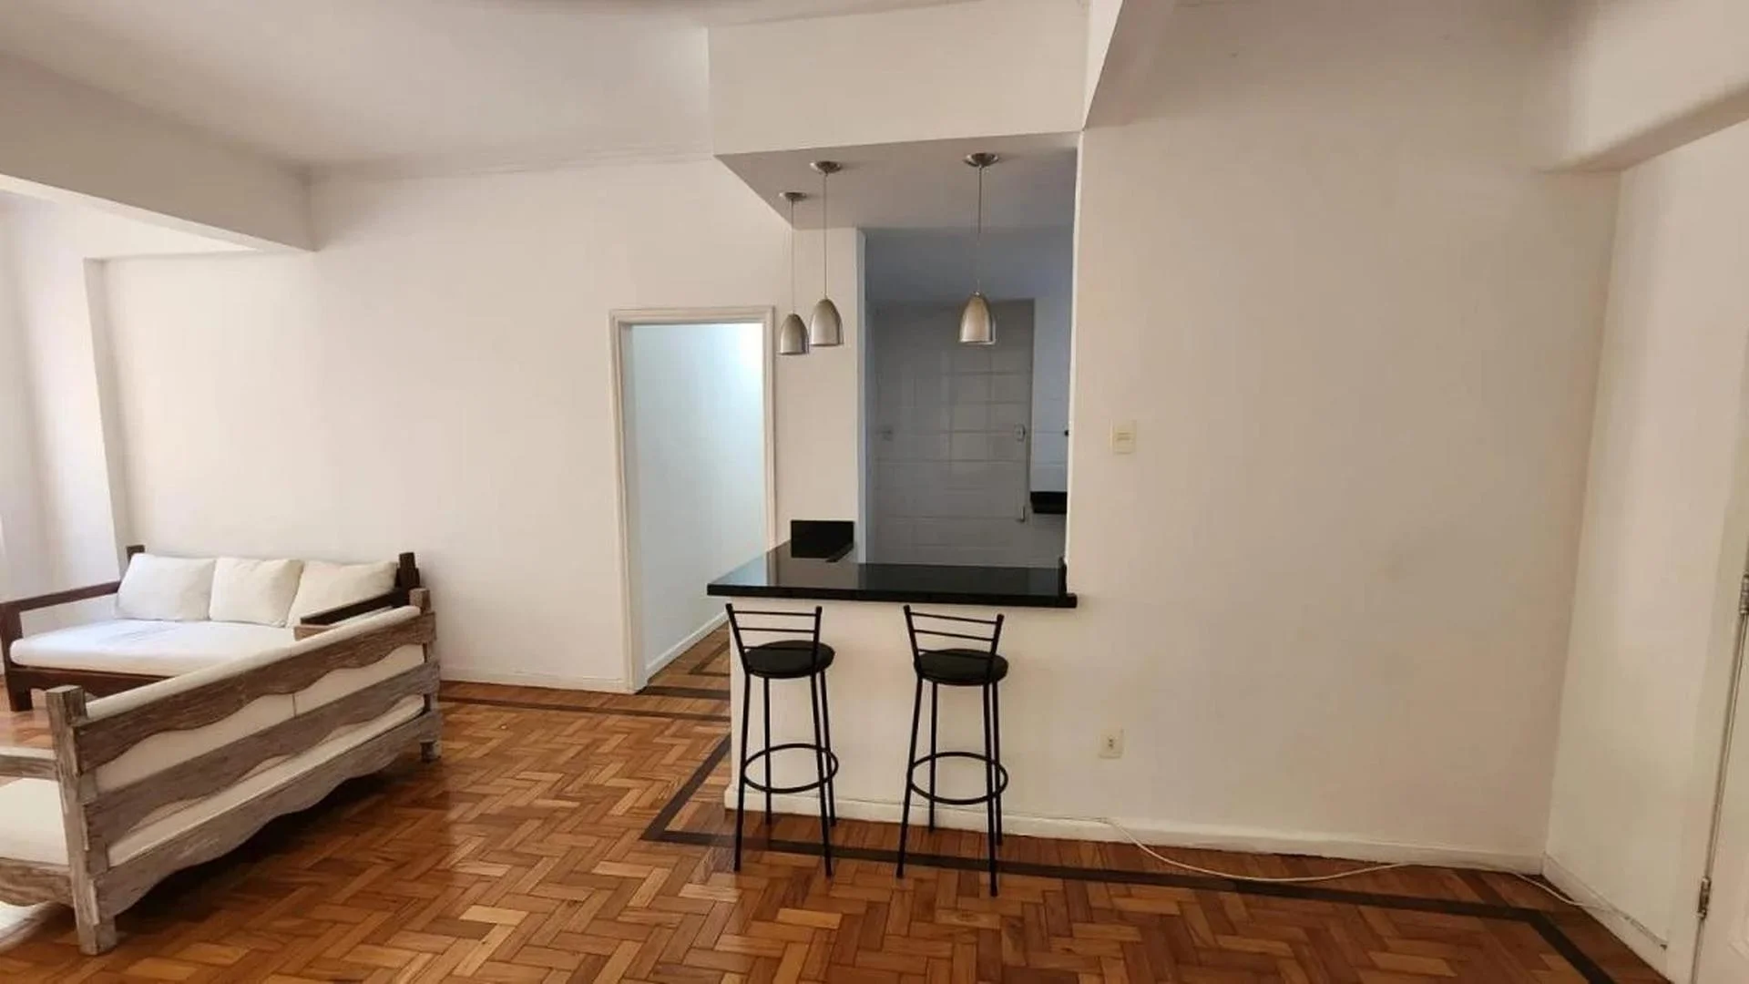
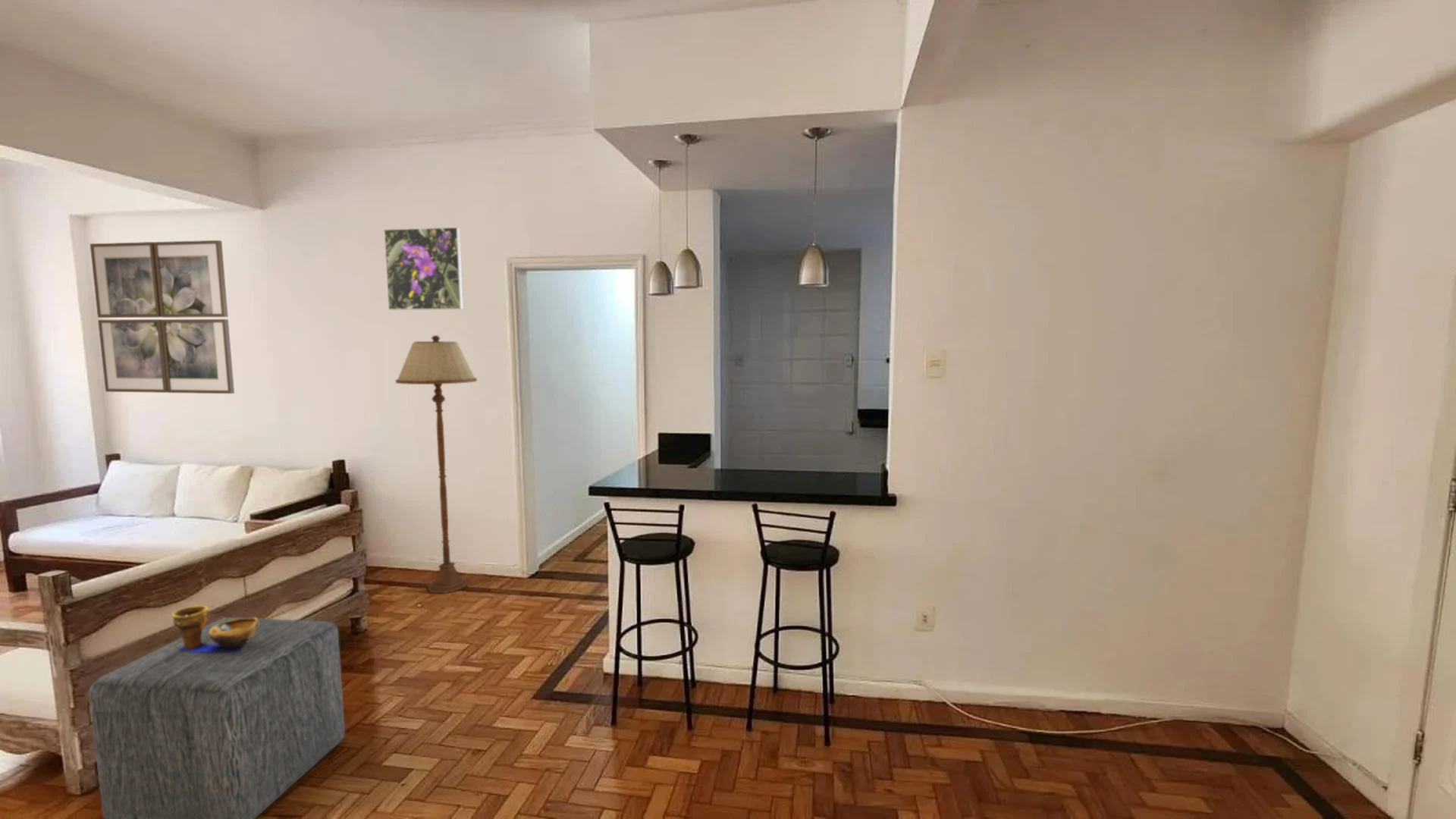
+ decorative bowl (215, 628)
+ ottoman (231, 714)
+ wall art (162, 317)
+ floor lamp (441, 463)
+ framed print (423, 269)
